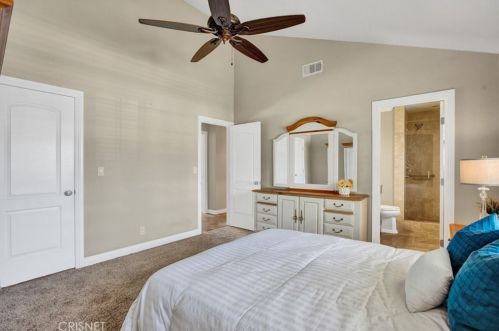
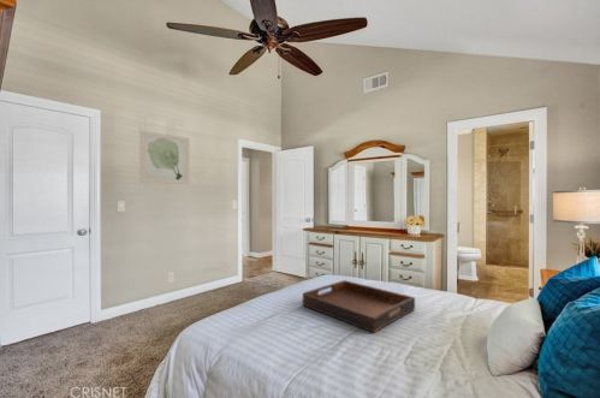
+ wall art (166, 159)
+ serving tray (356, 301)
